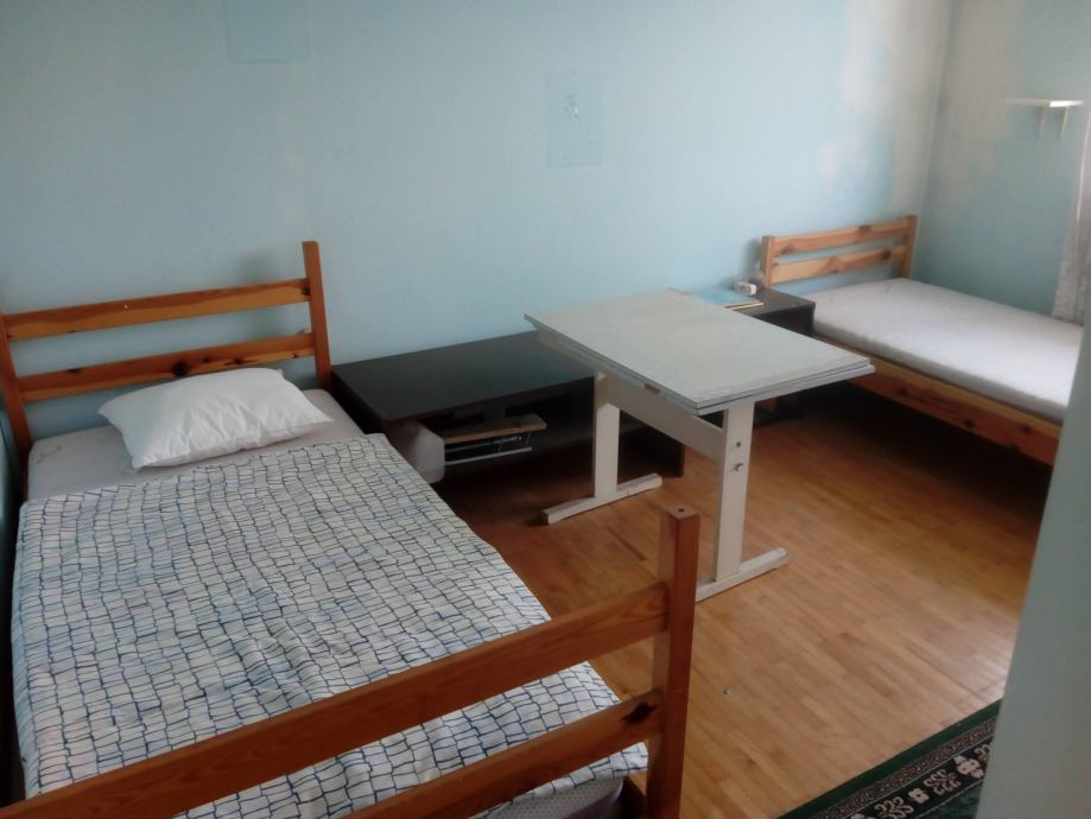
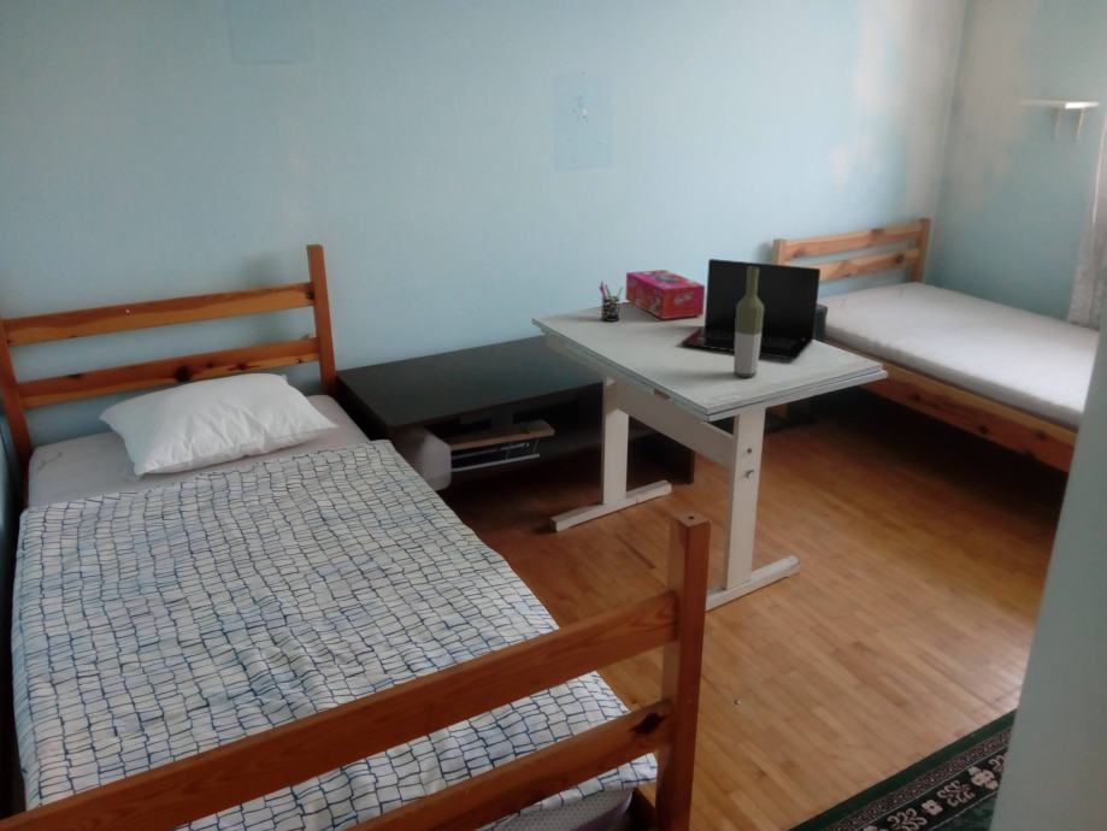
+ pen holder (608, 301)
+ laptop (742, 299)
+ bottle (748, 322)
+ tissue box (664, 293)
